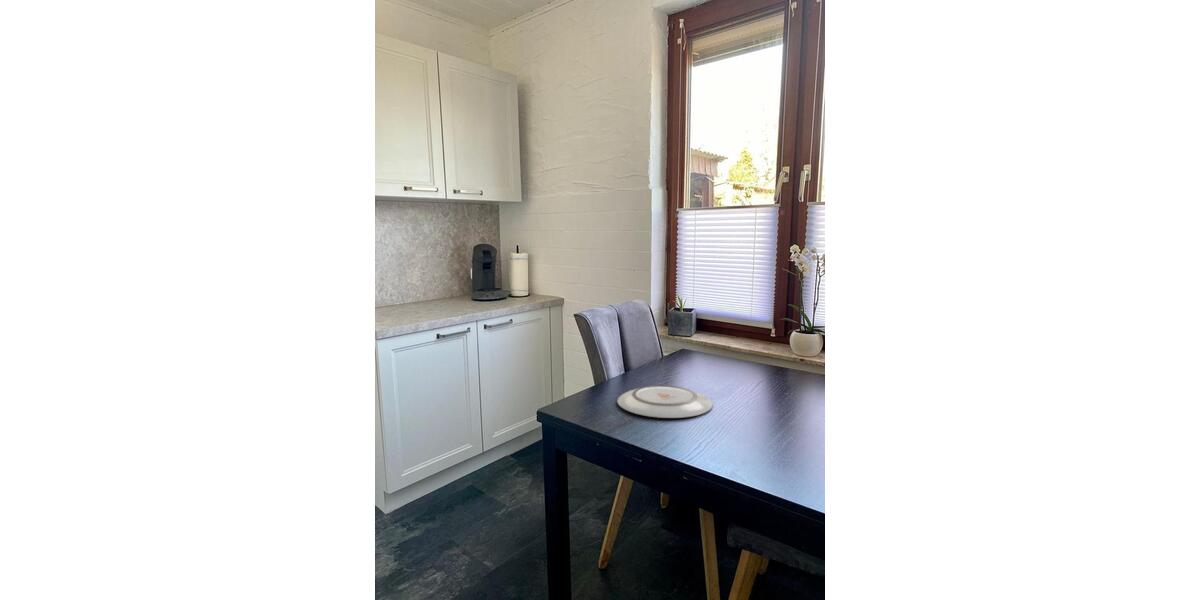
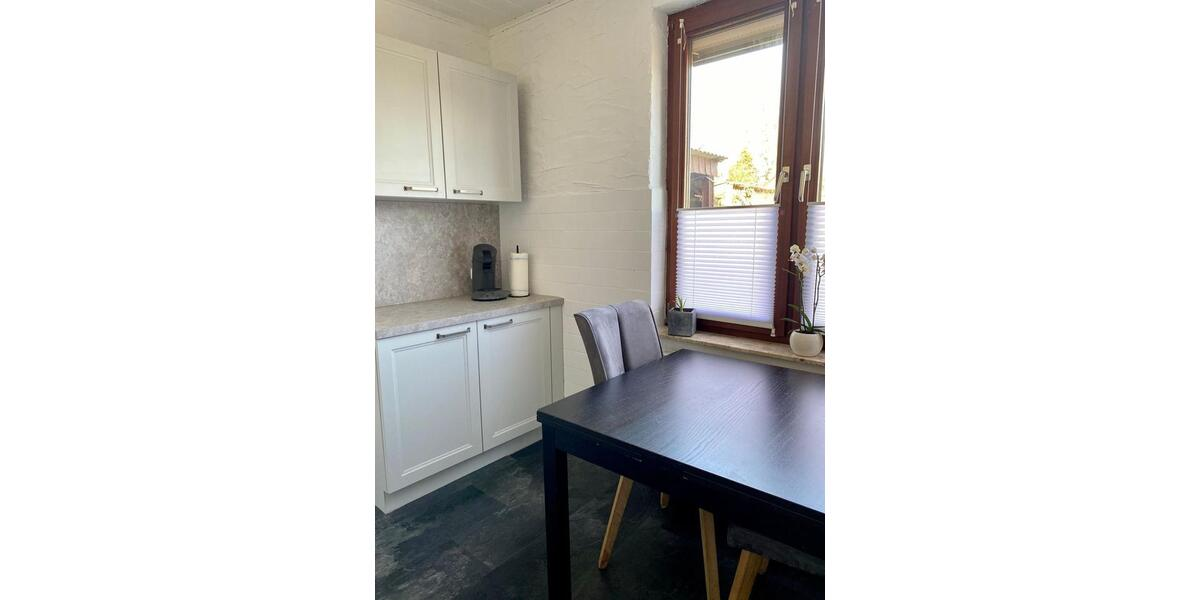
- plate (664, 398)
